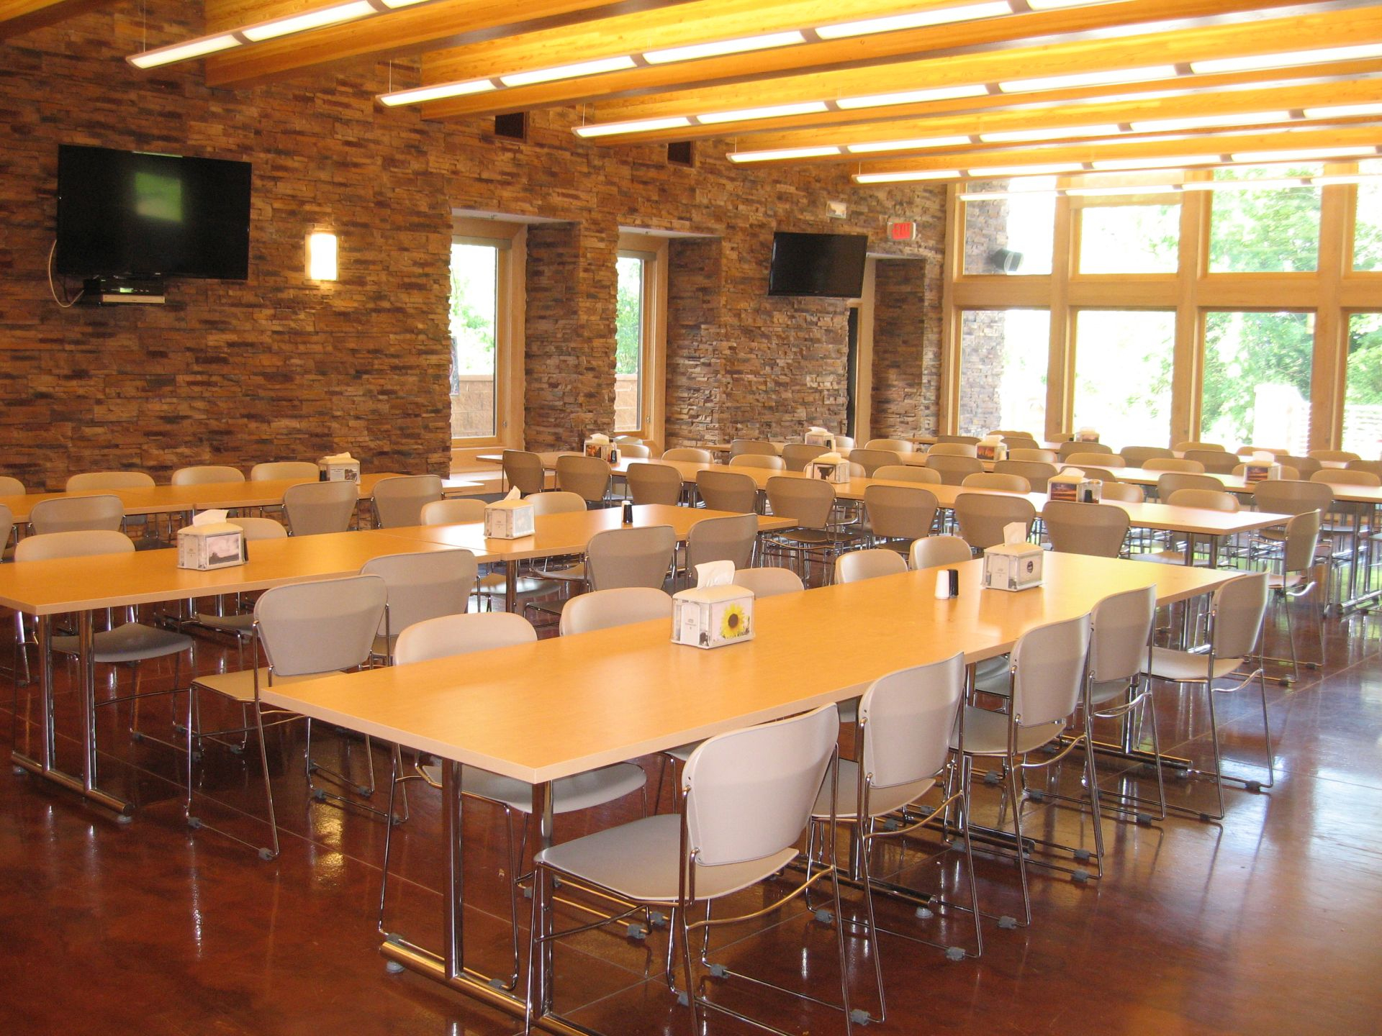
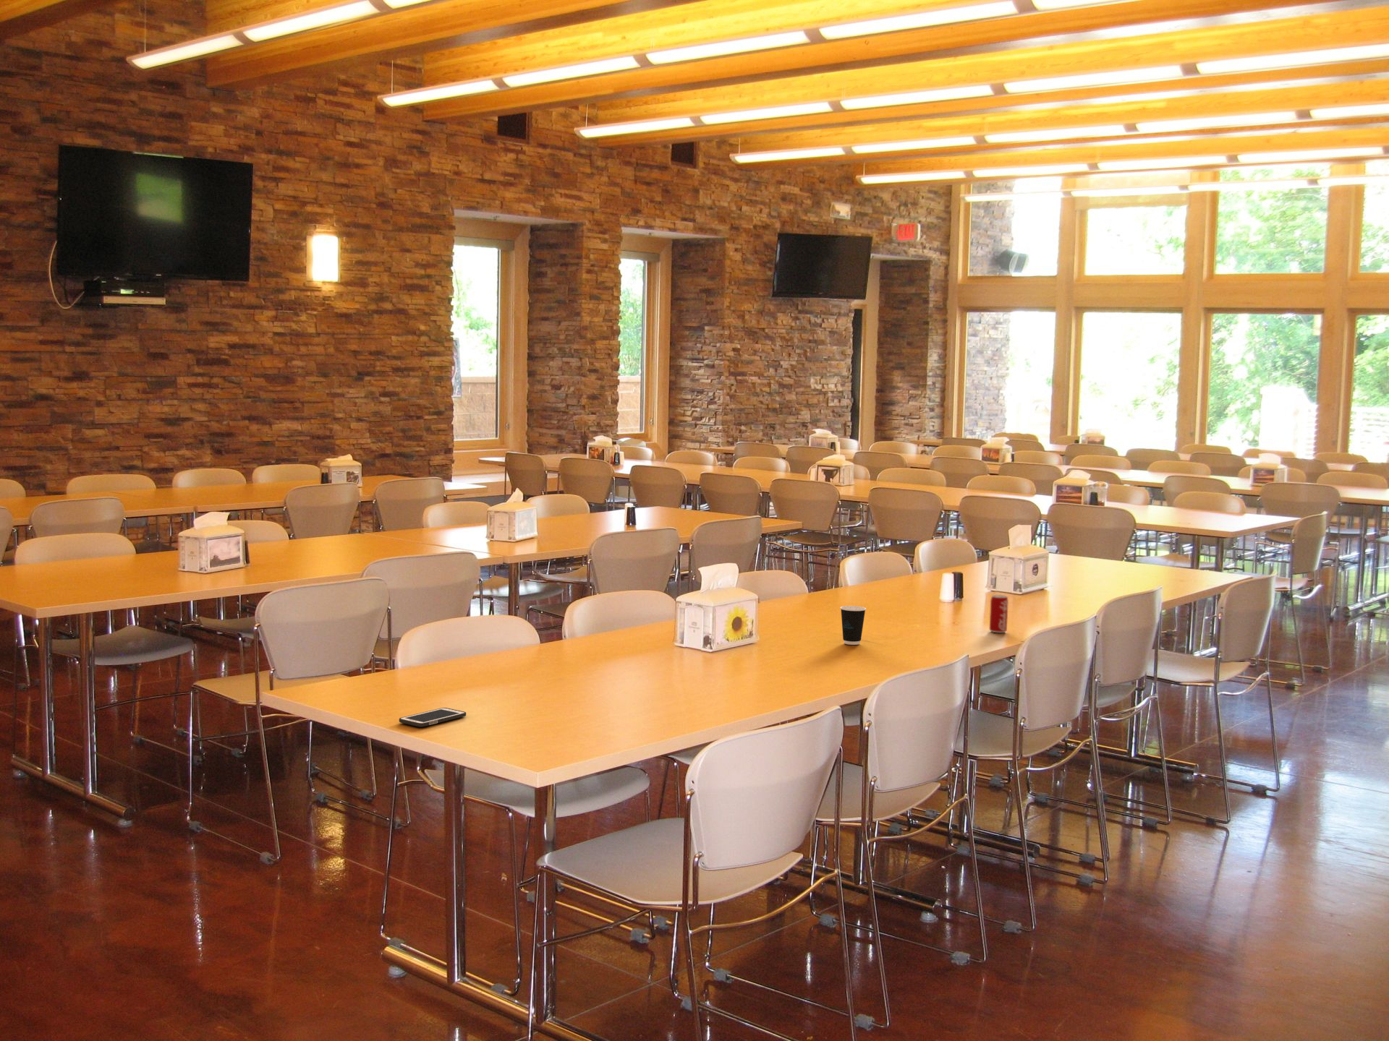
+ soda can (999, 613)
+ dixie cup (852, 625)
+ cell phone (433, 717)
